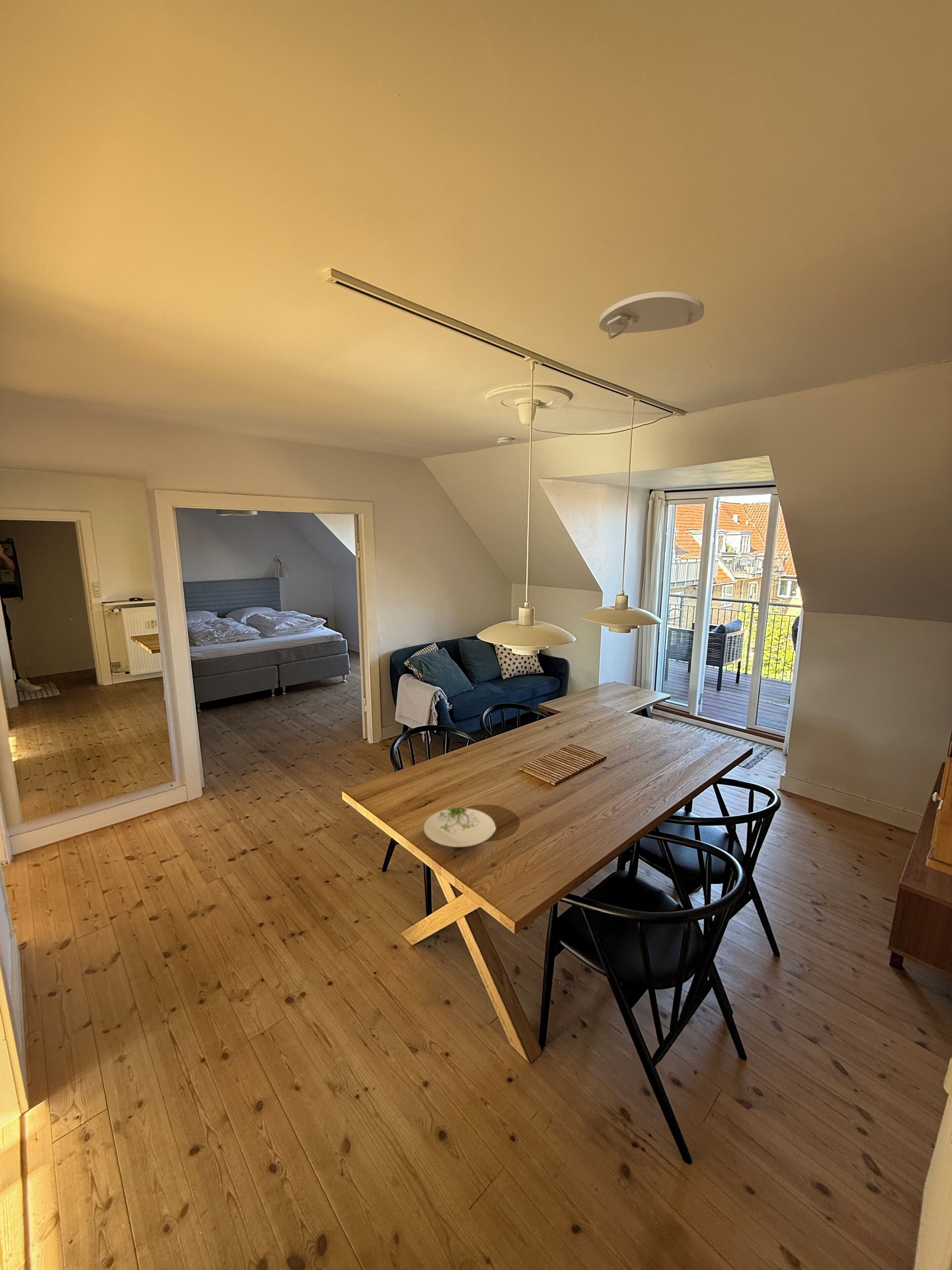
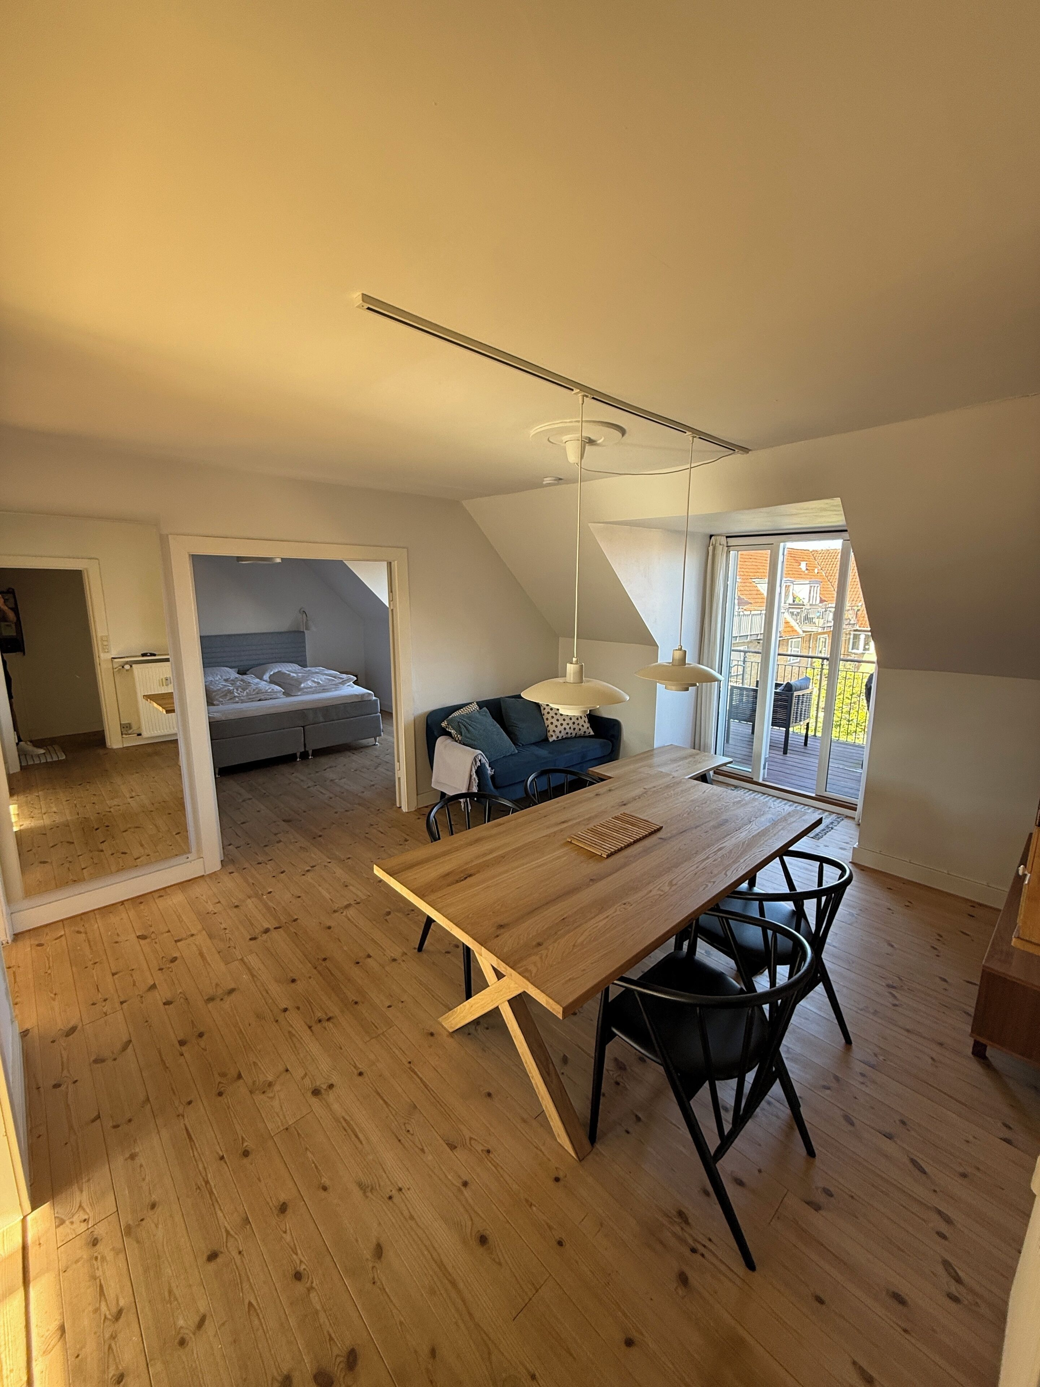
- plate (459, 830)
- smoke detector (650, 320)
